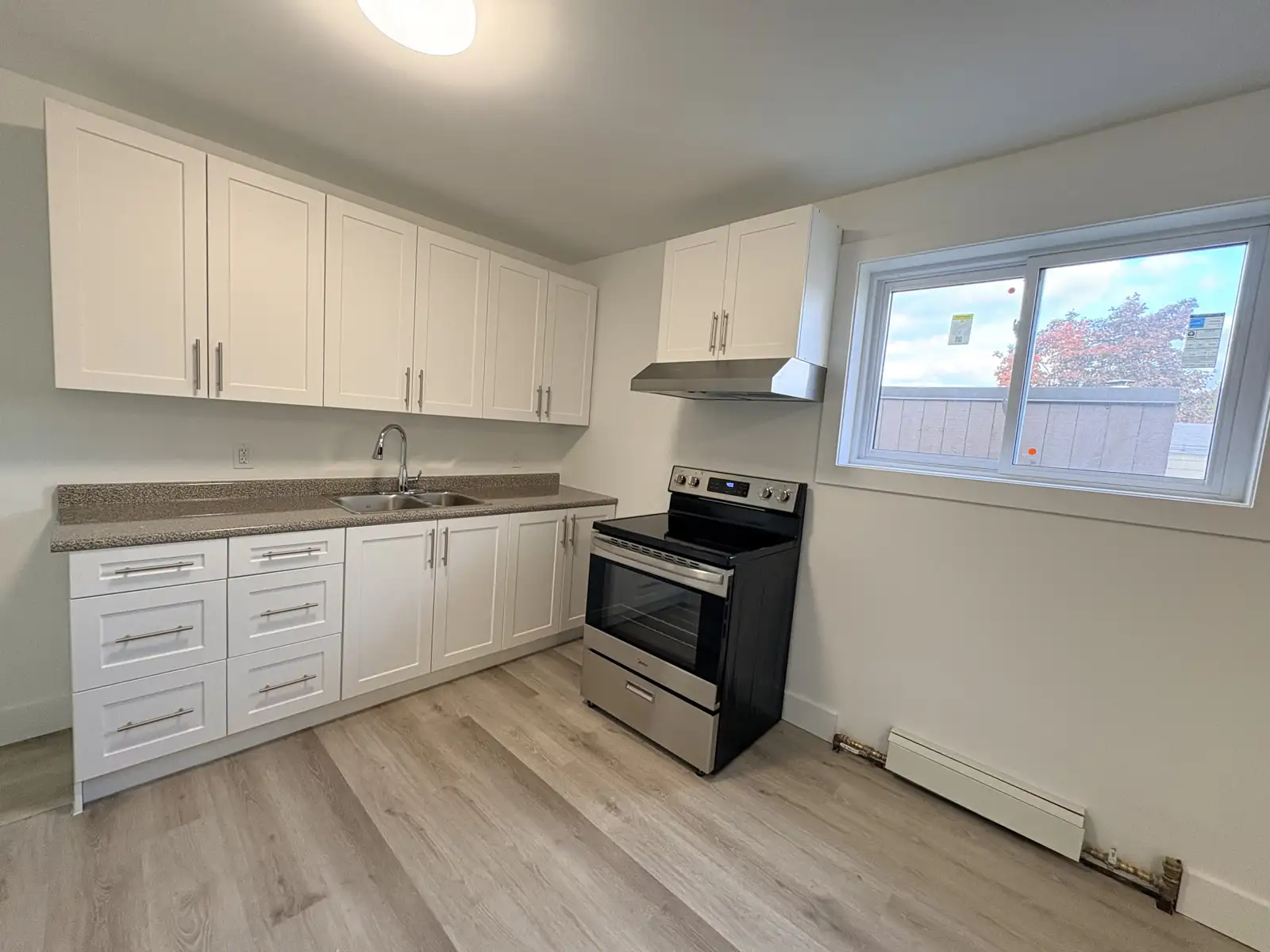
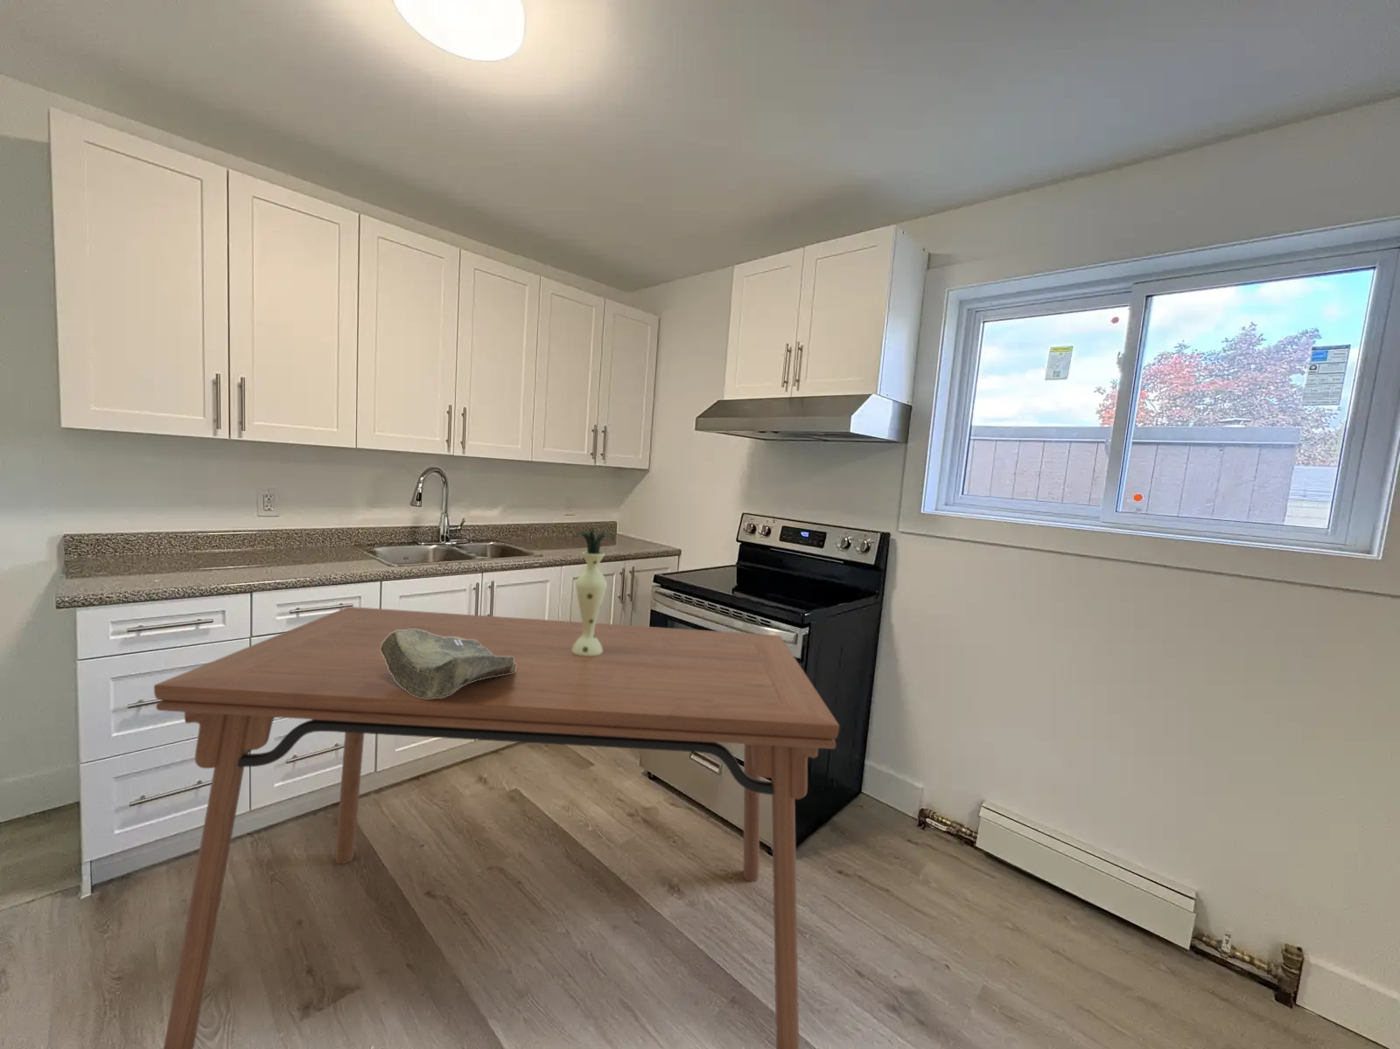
+ dining table (541, 743)
+ decorative bowl (461, 655)
+ vase (592, 588)
